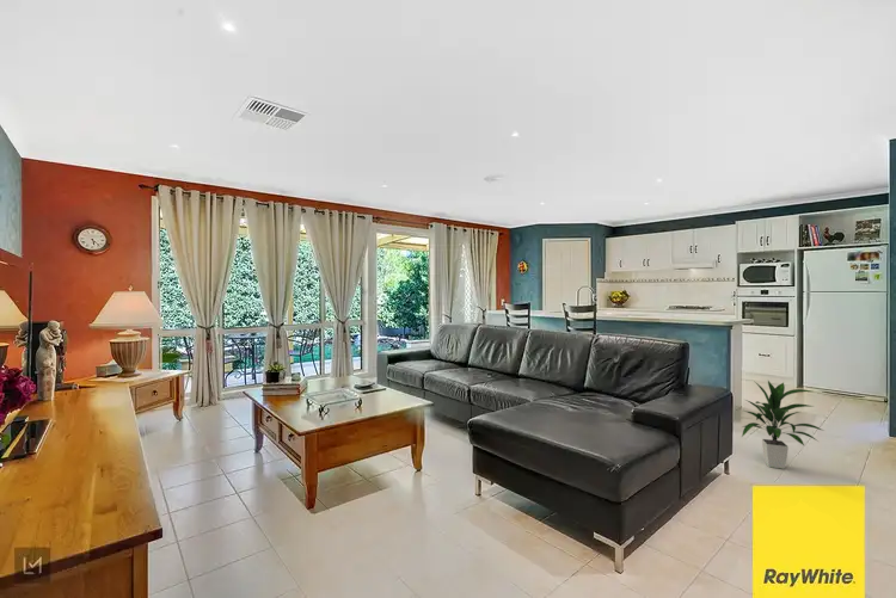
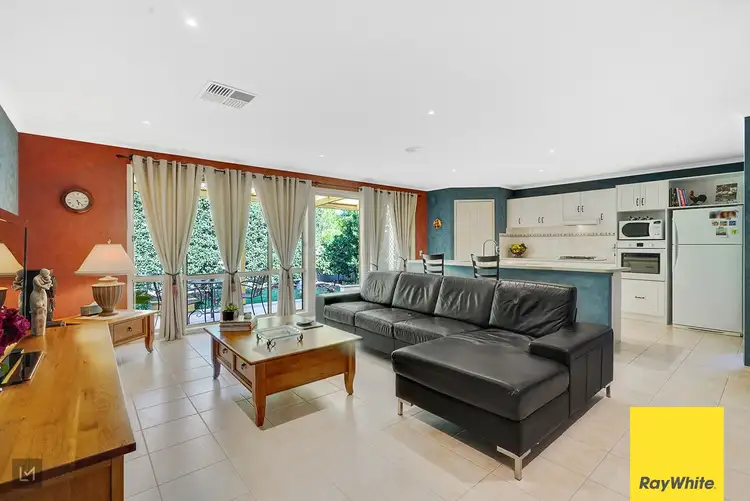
- indoor plant (775, 421)
